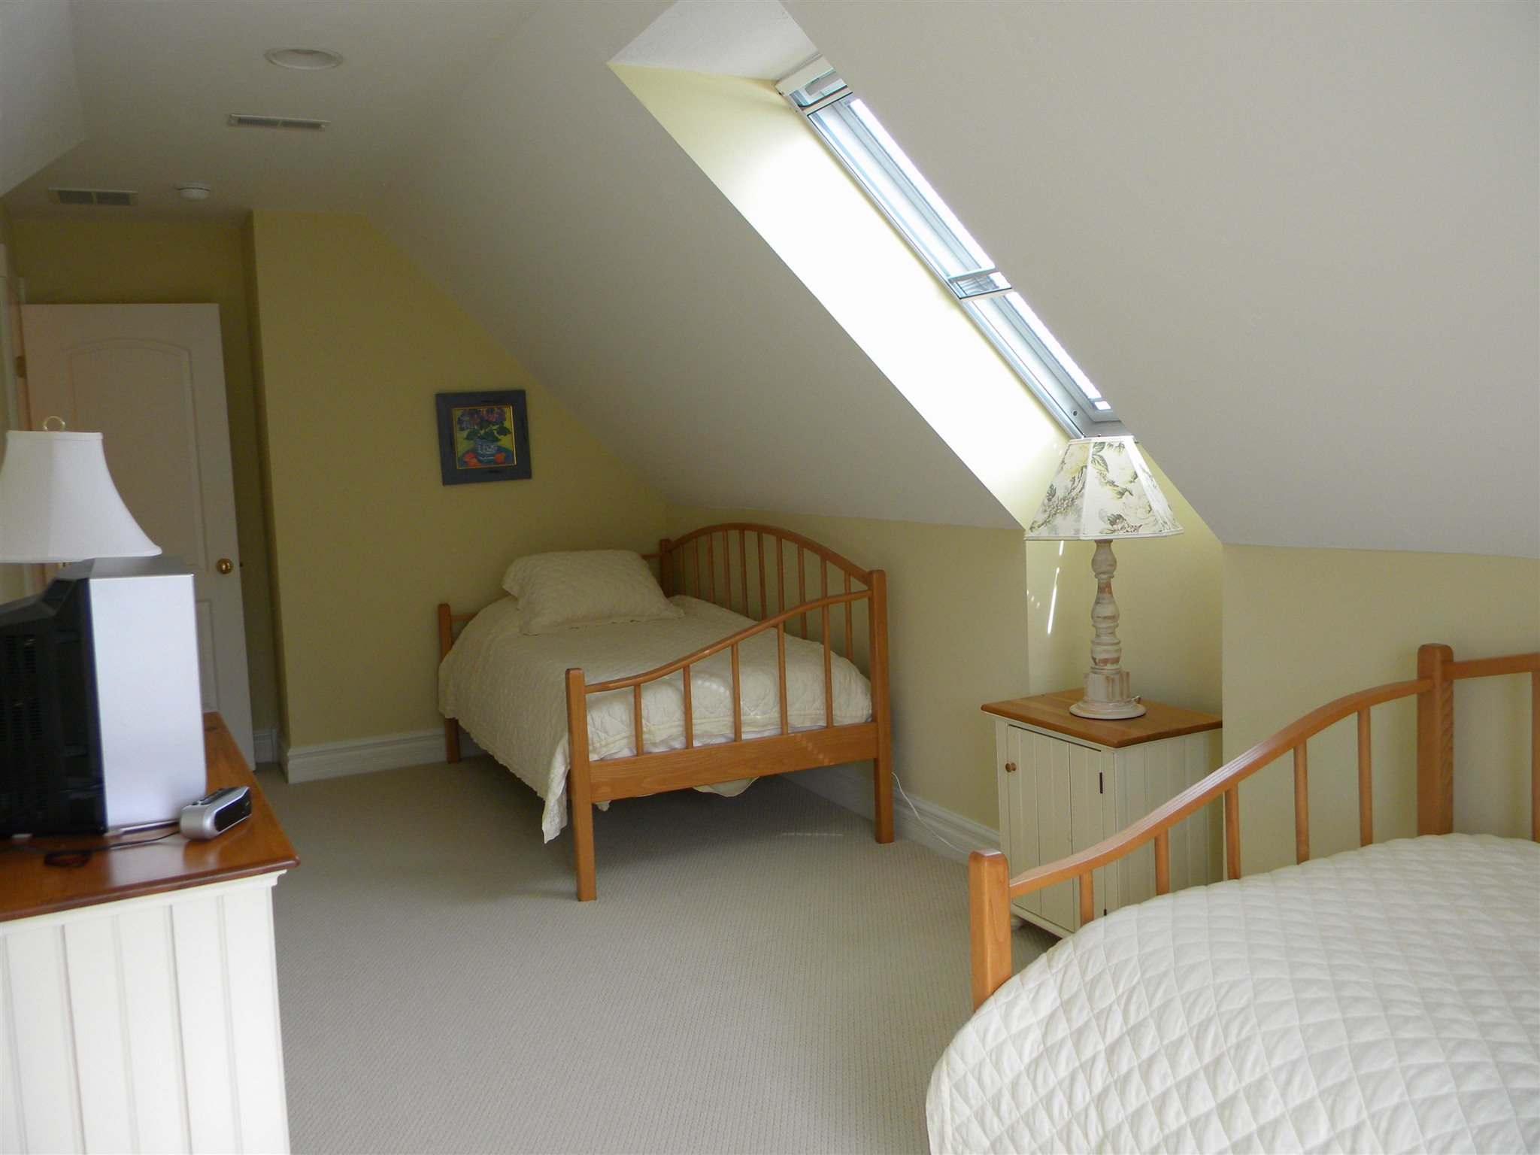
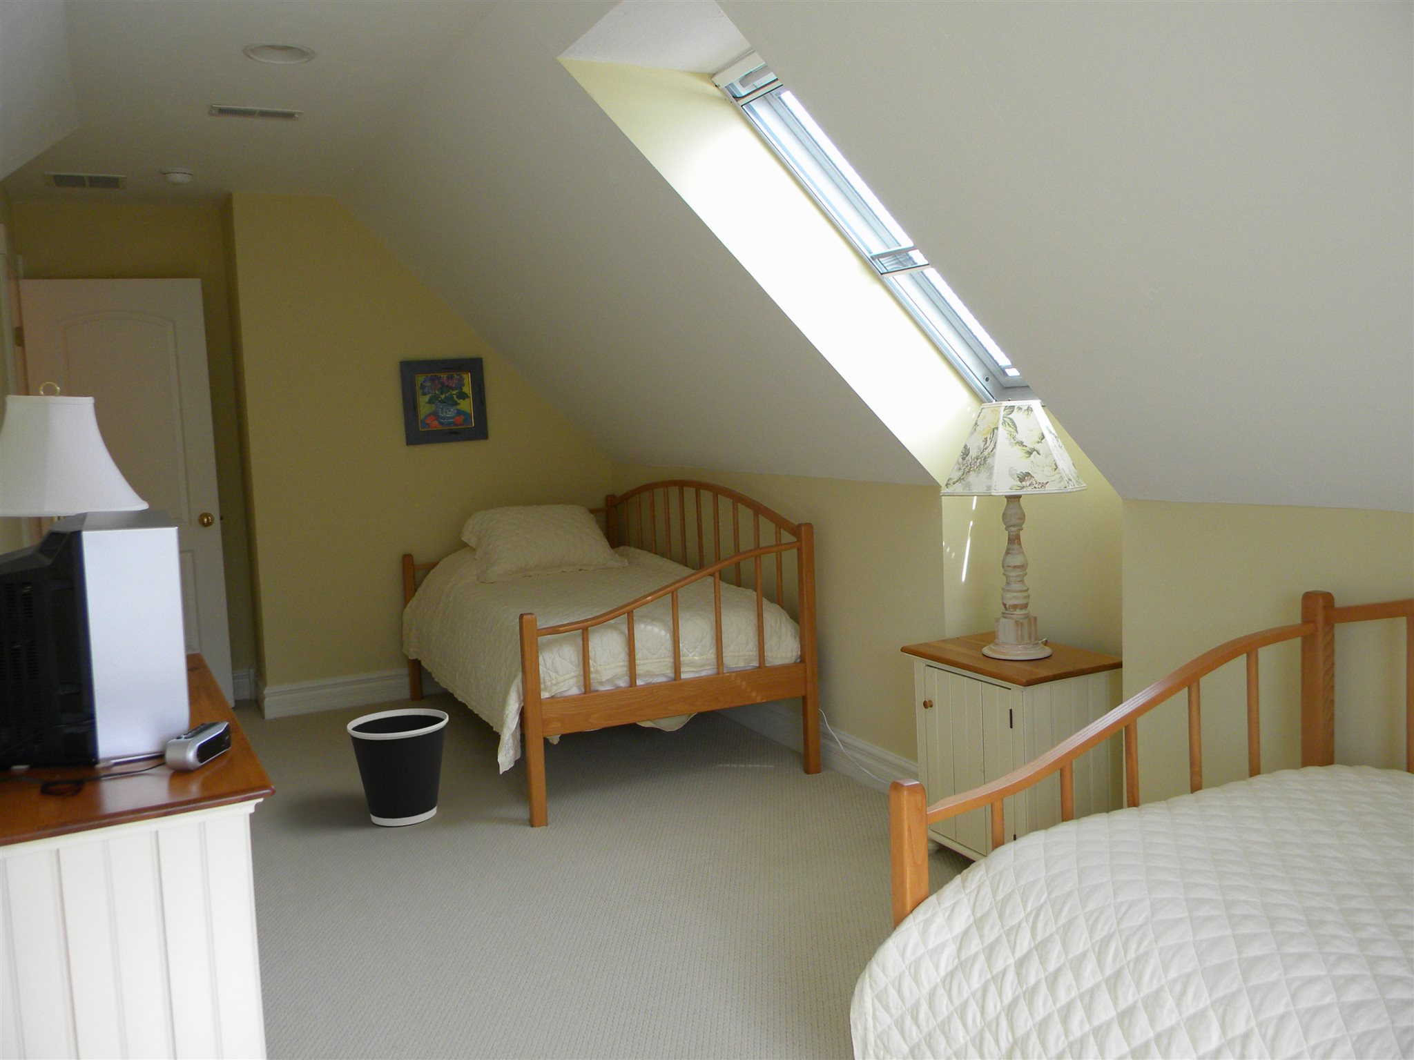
+ wastebasket (401, 767)
